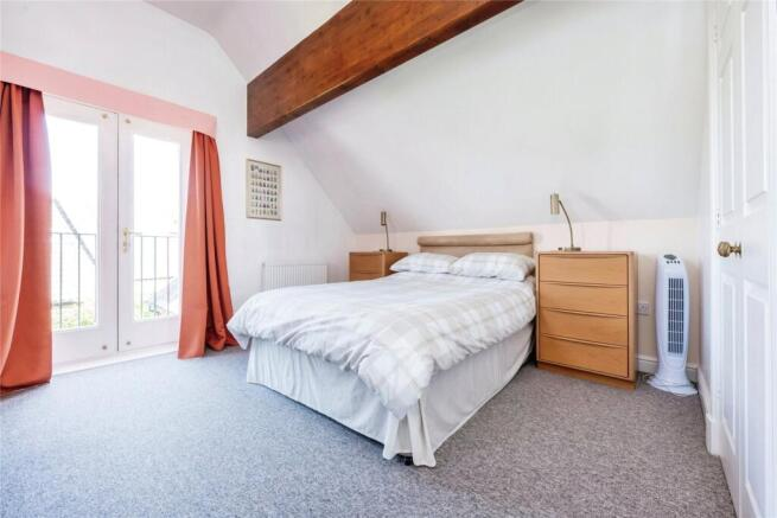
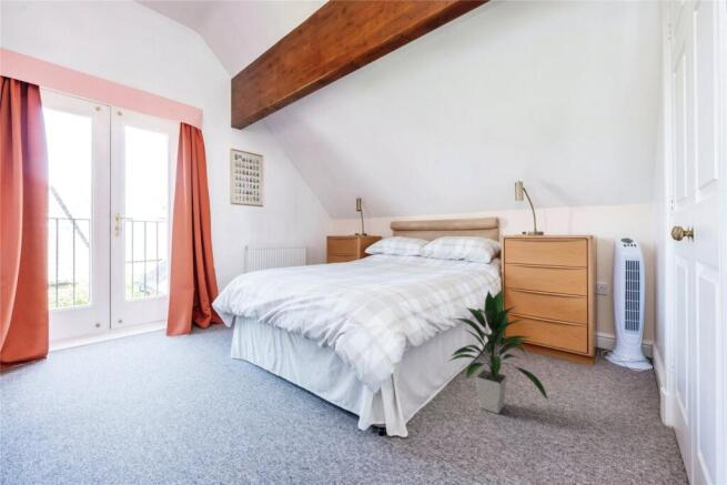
+ indoor plant (493, 350)
